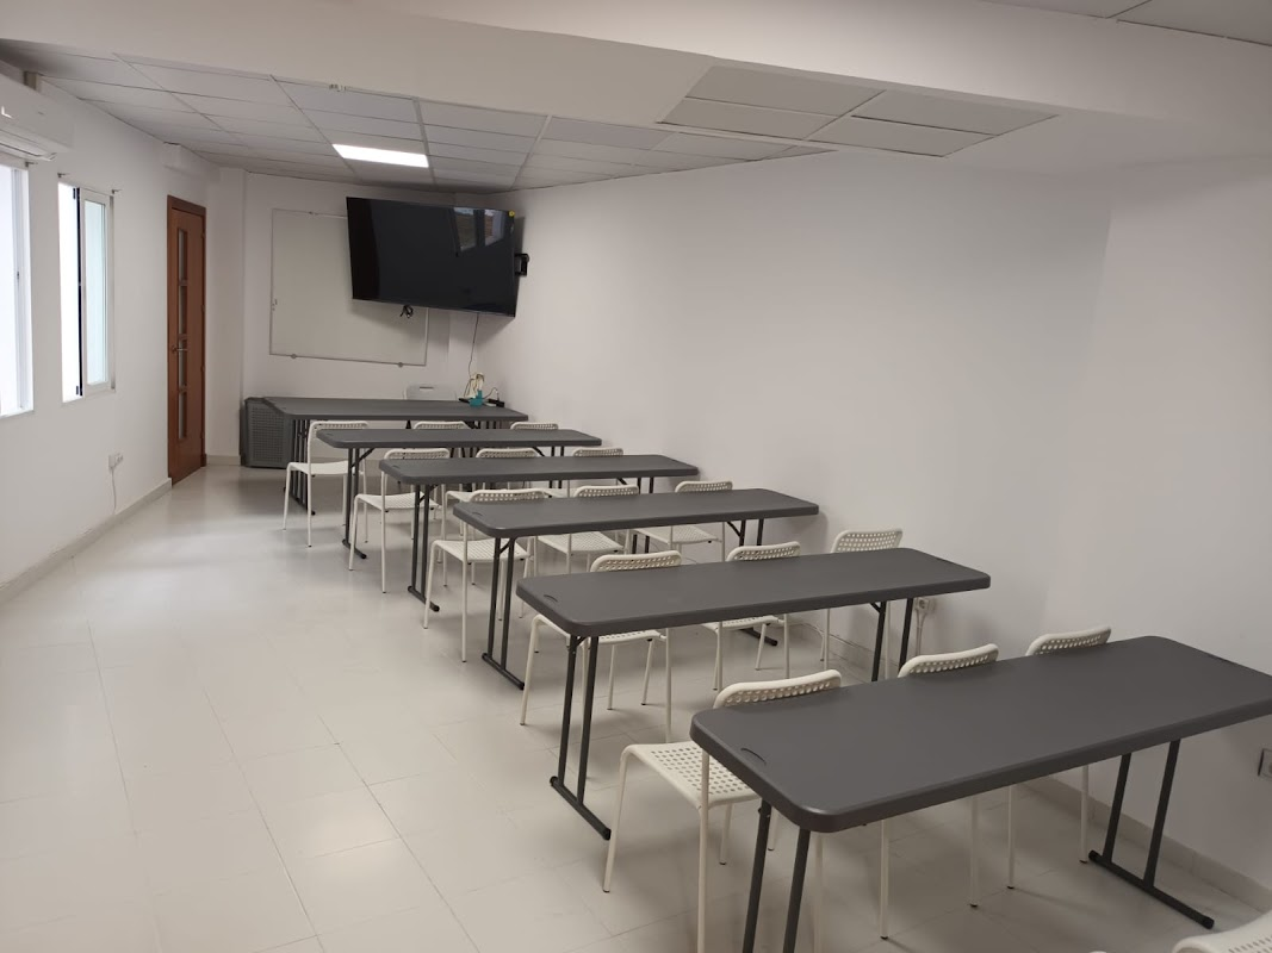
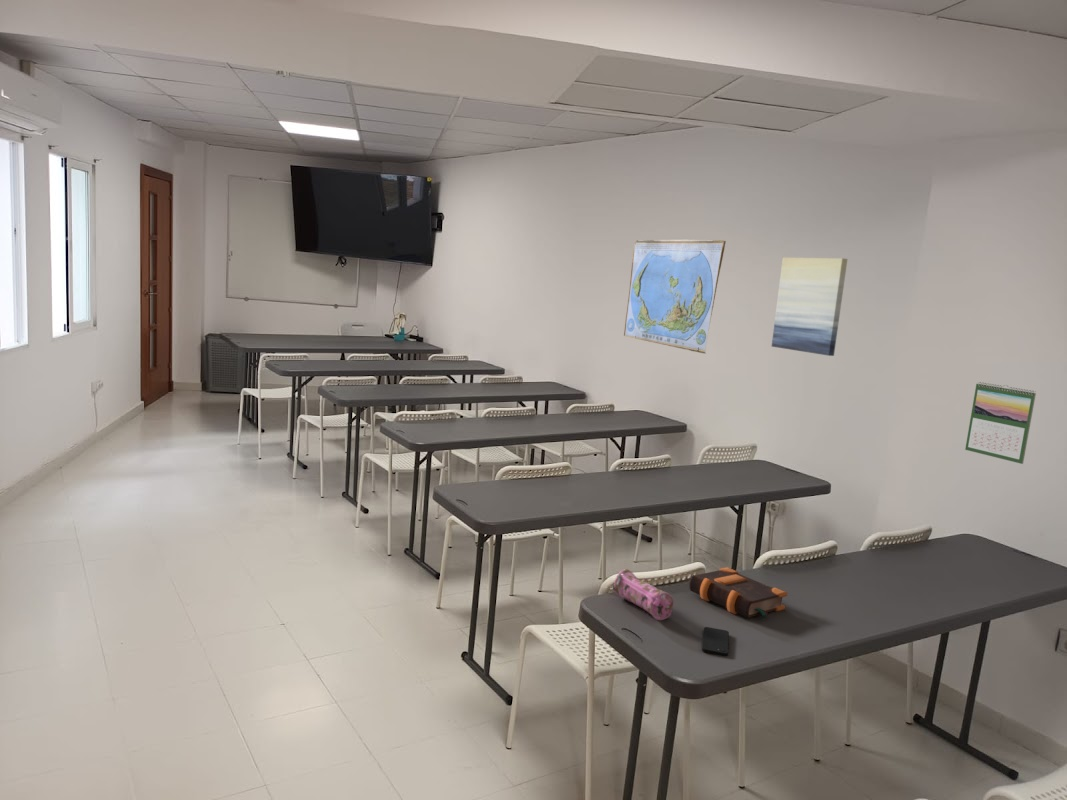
+ bible (739, 592)
+ smartphone (715, 640)
+ calendar (999, 420)
+ world map (669, 293)
+ wall art (807, 305)
+ pencil case (643, 594)
